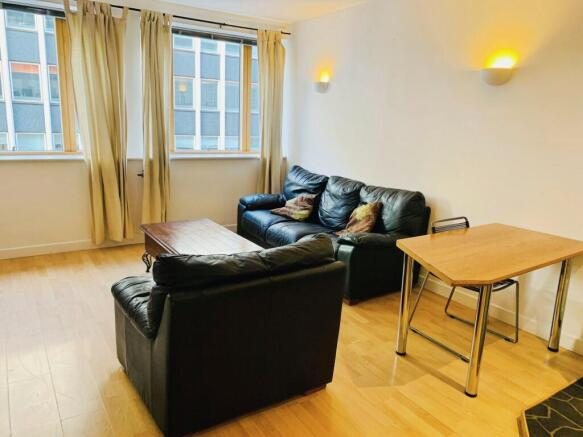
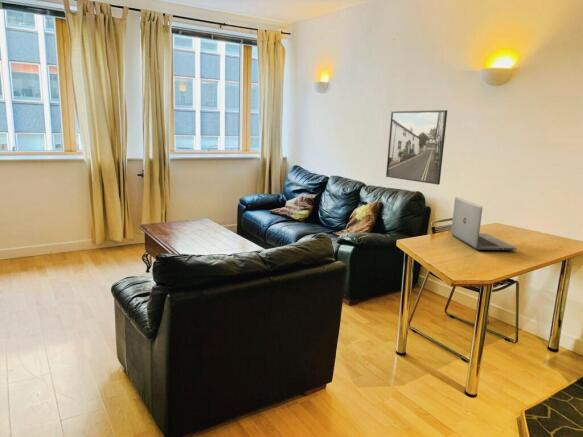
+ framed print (414, 146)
+ laptop (480, 222)
